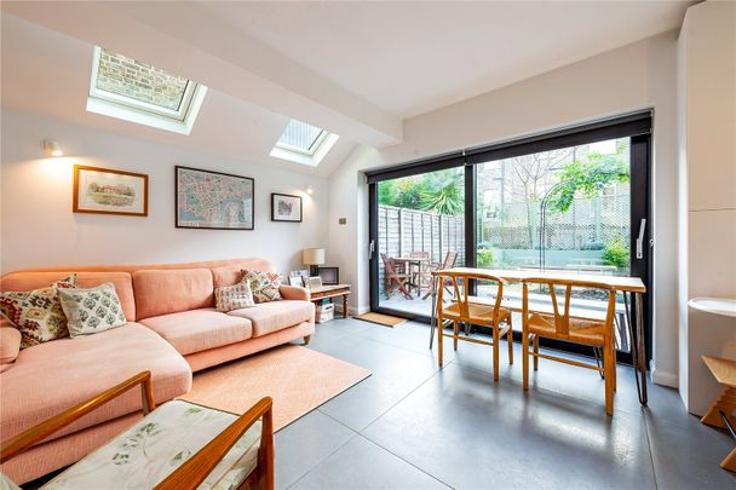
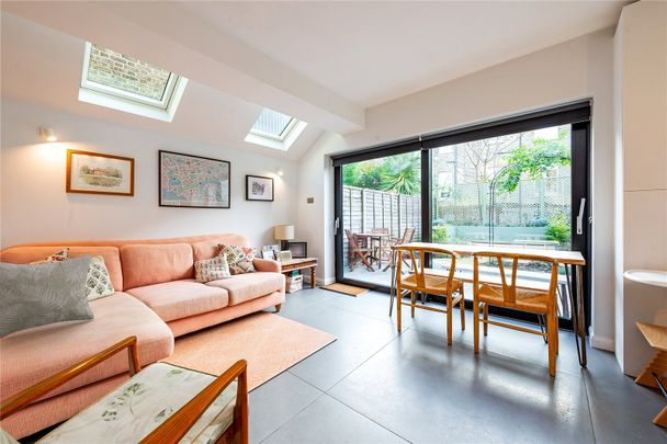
+ decorative pillow (44, 293)
